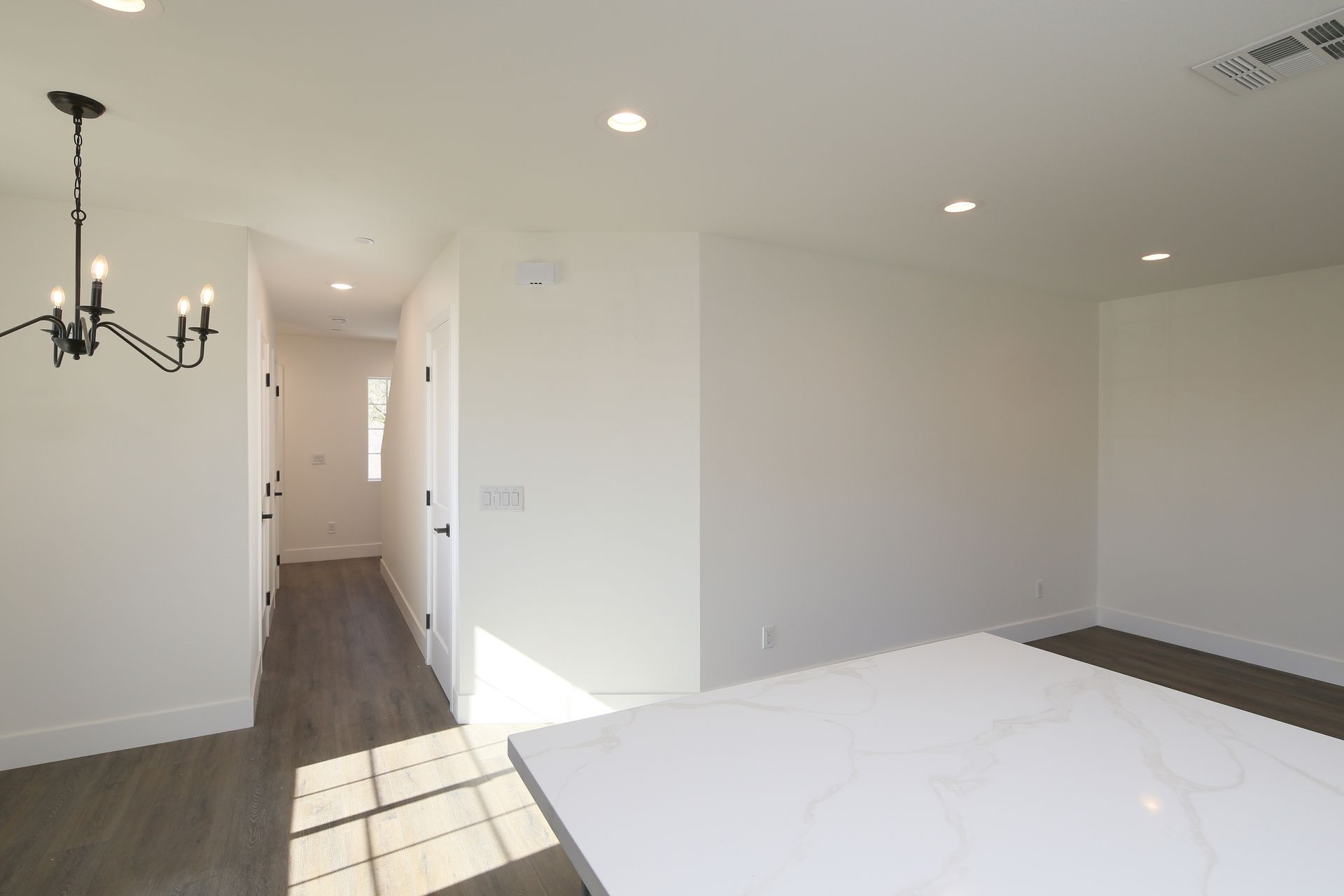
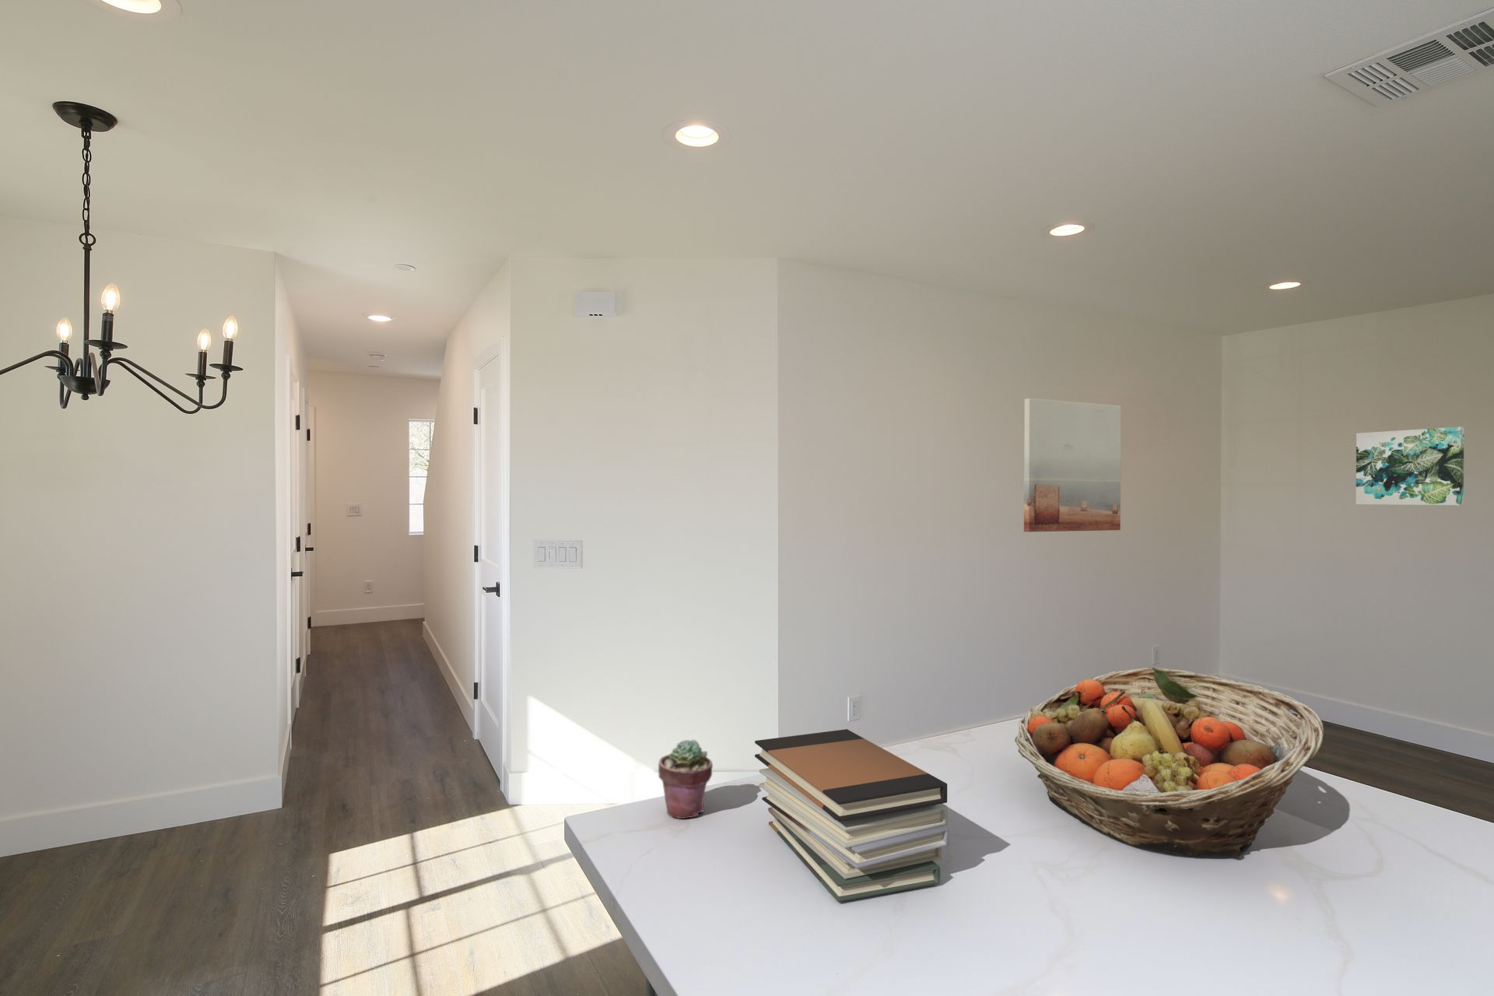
+ wall art (1407, 467)
+ potted succulent (685, 776)
+ fruit basket (1153, 748)
+ book stack (846, 807)
+ wall art (1073, 466)
